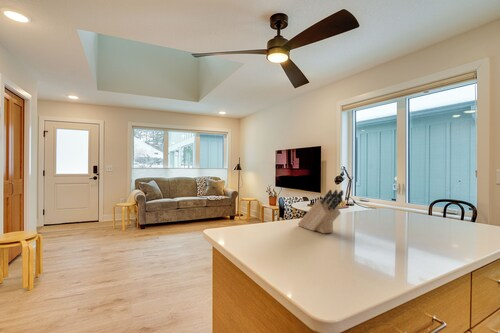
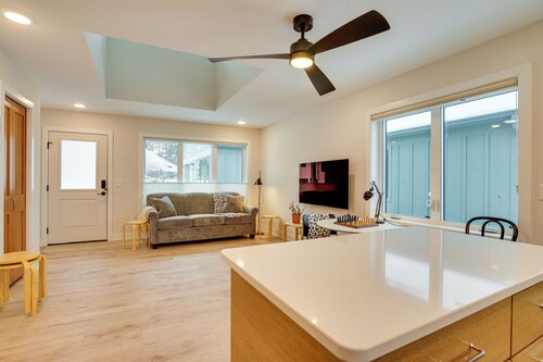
- knife block (320, 208)
